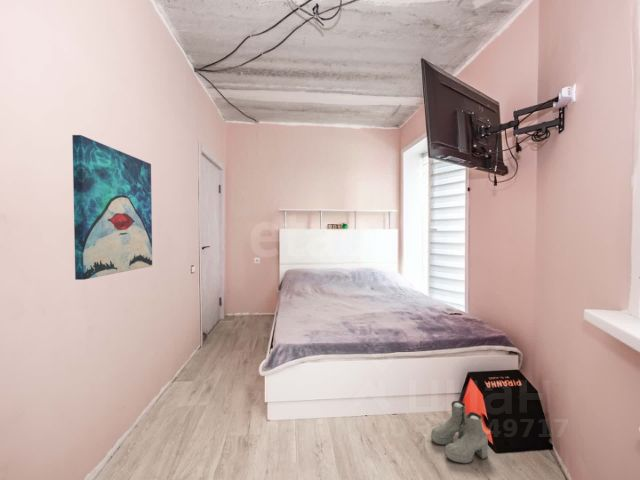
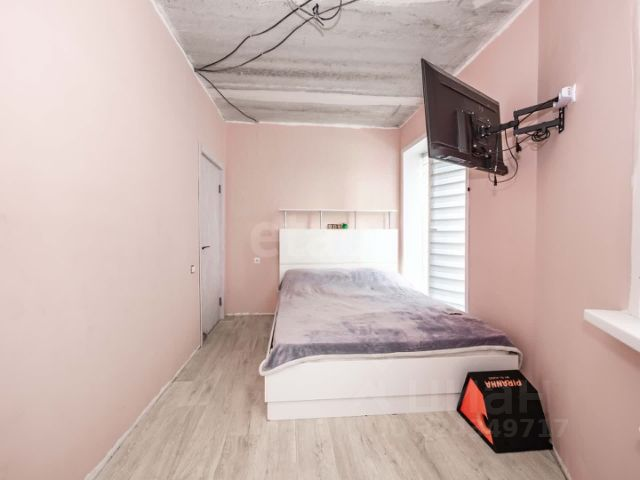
- boots (459, 429)
- wall art (119, 212)
